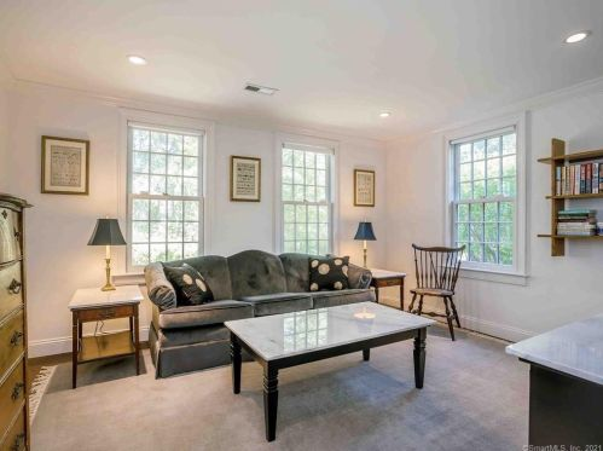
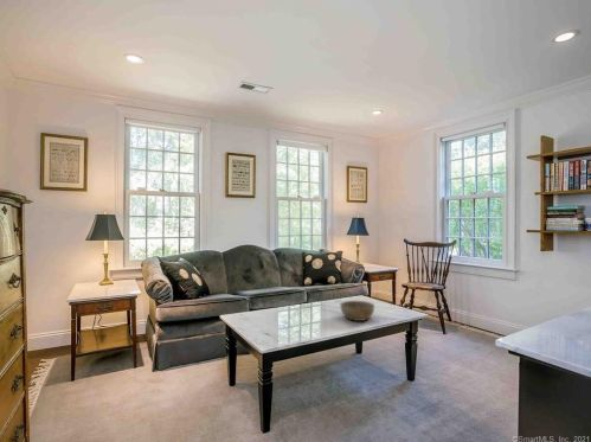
+ bowl (356, 310)
